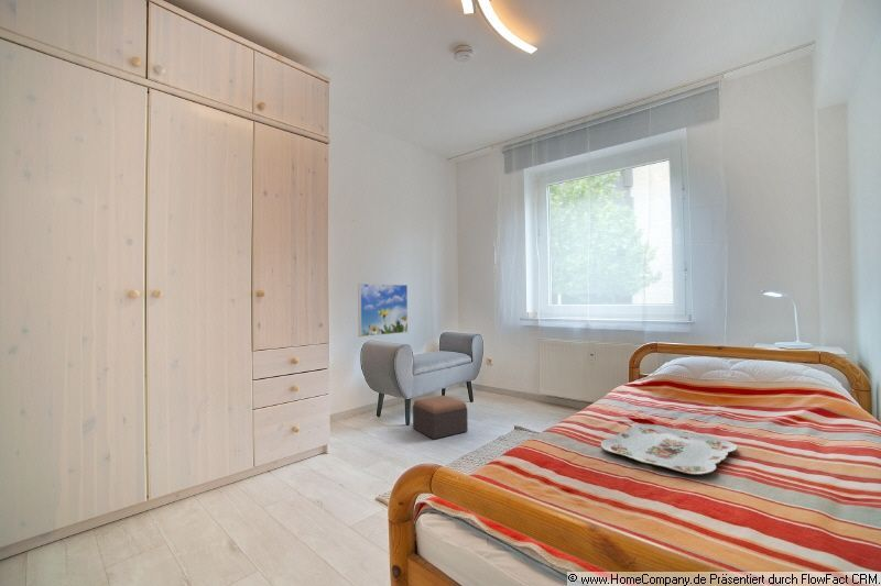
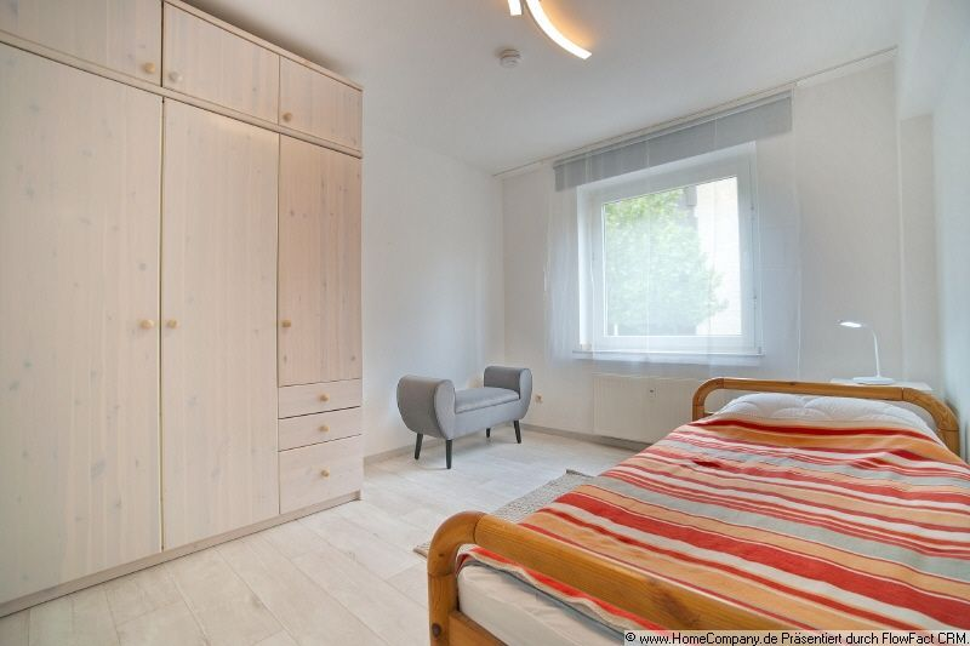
- footstool (439, 414)
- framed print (384, 309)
- serving tray (667, 446)
